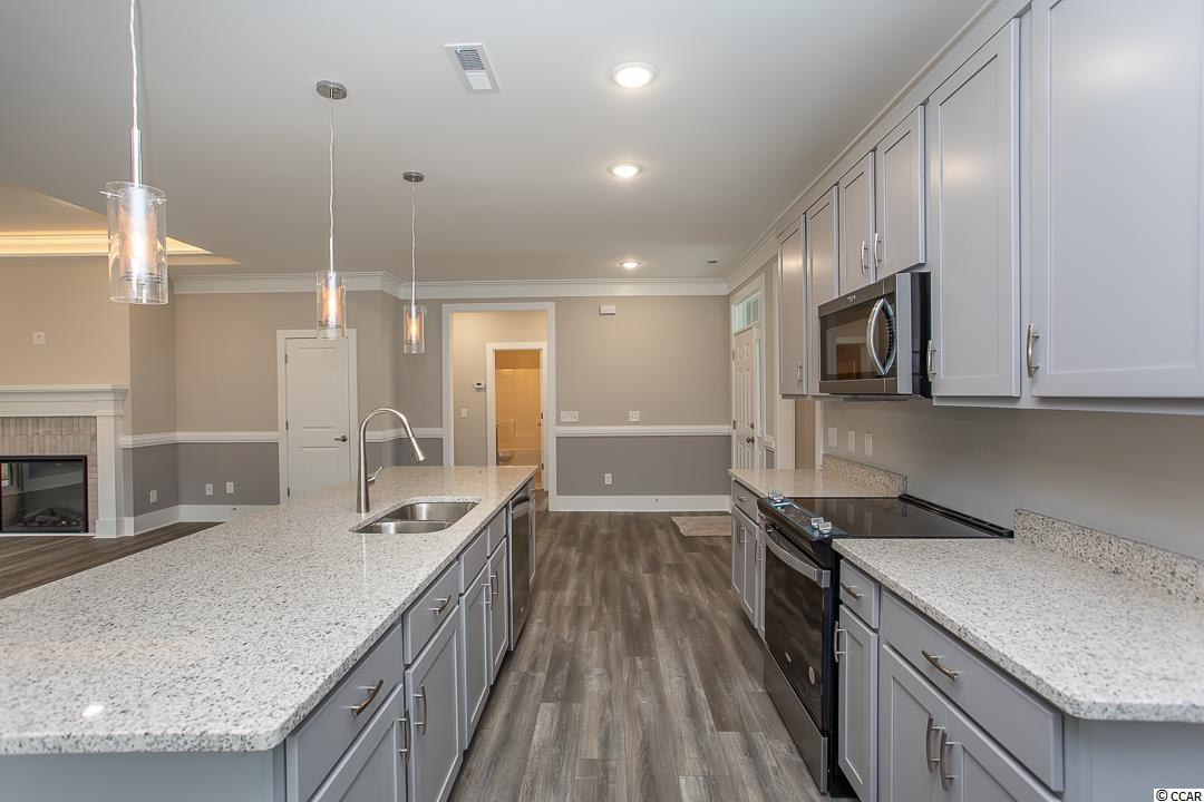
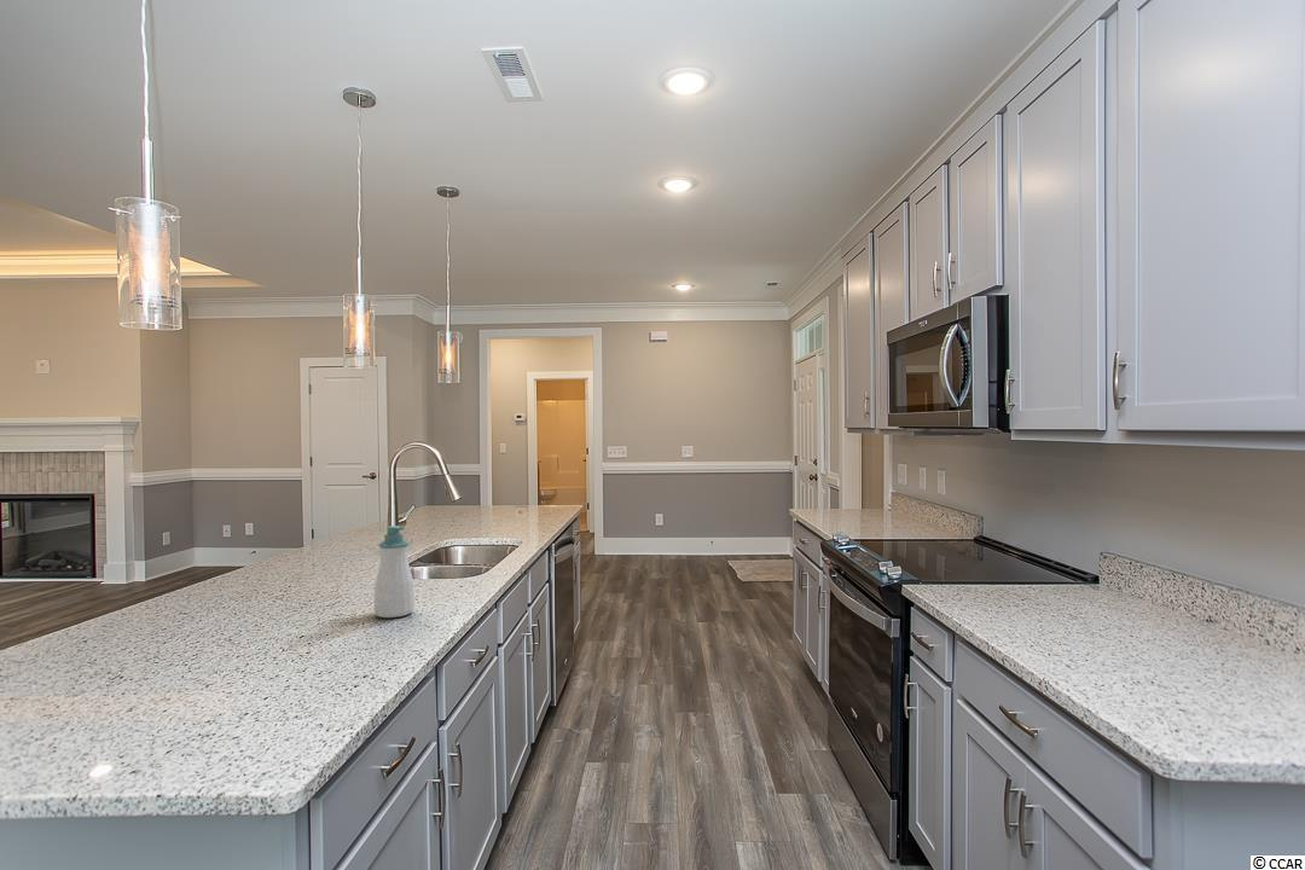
+ soap bottle (394, 569)
